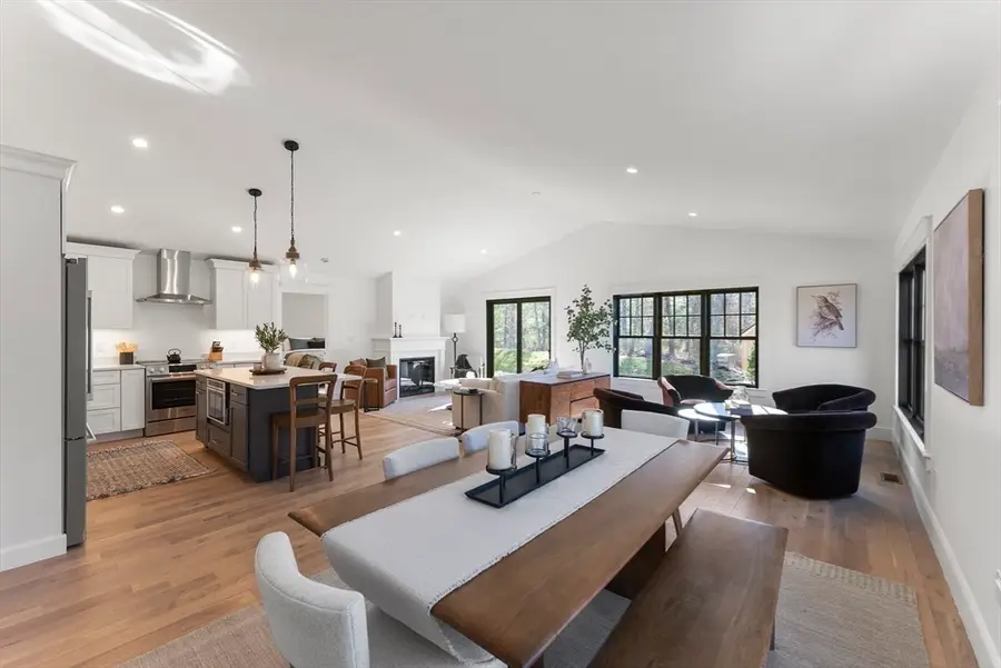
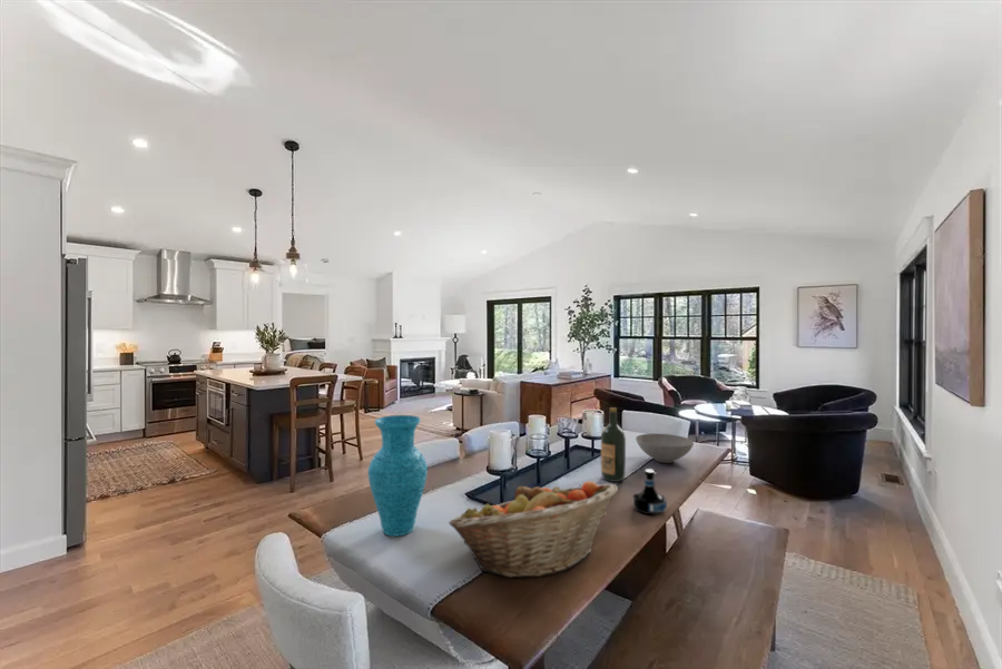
+ bowl (664, 450)
+ tequila bottle (649, 489)
+ fruit basket (536, 518)
+ wine bottle (612, 443)
+ vase (397, 474)
